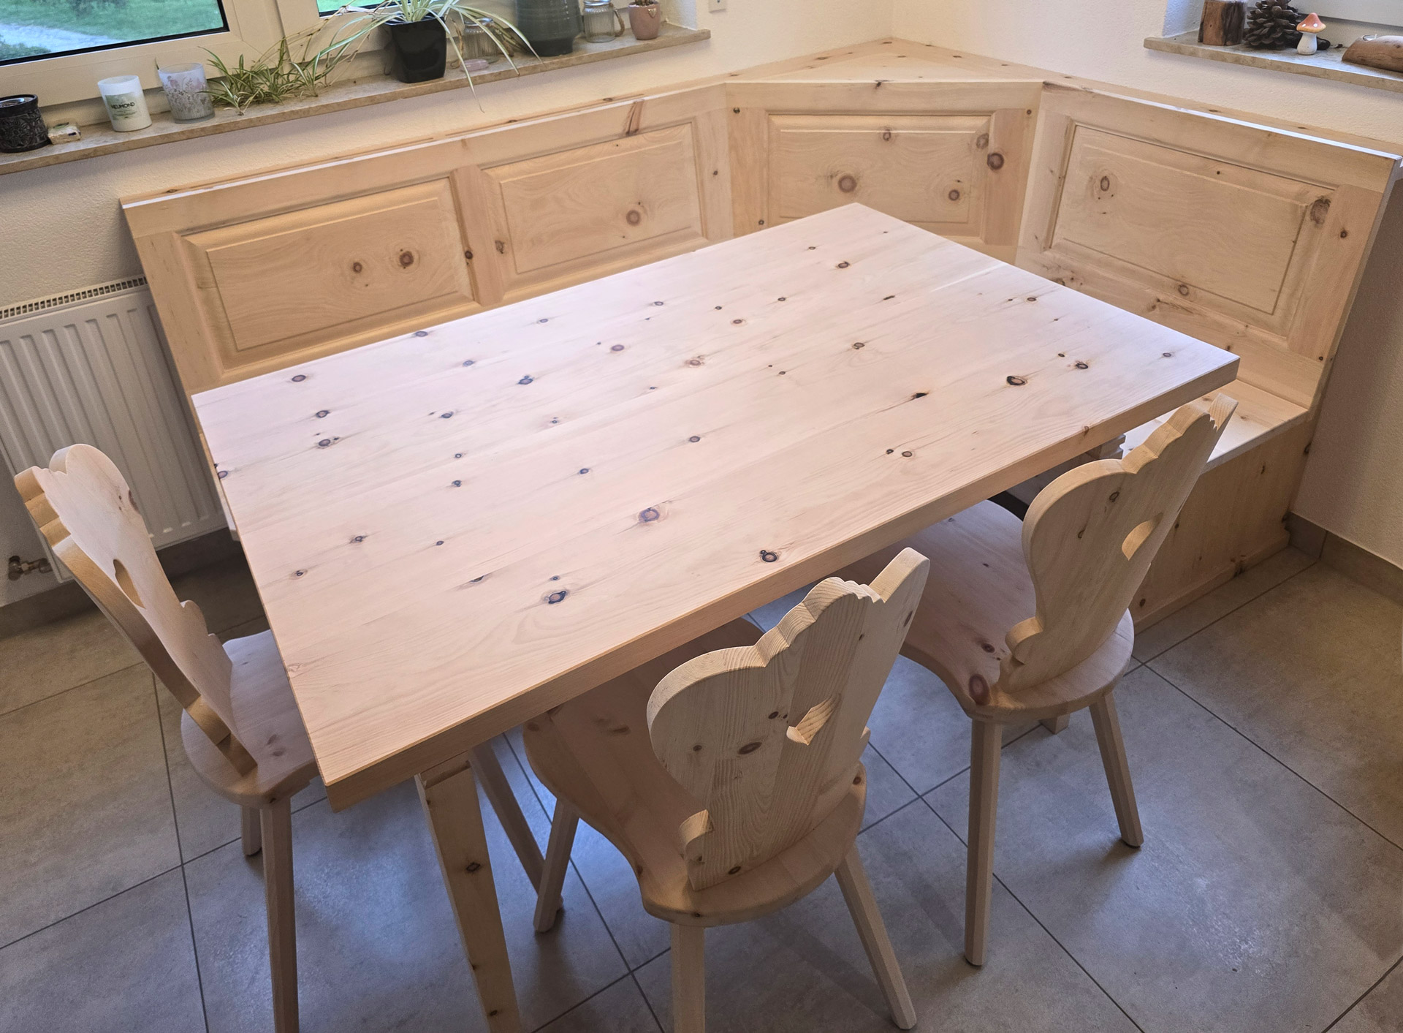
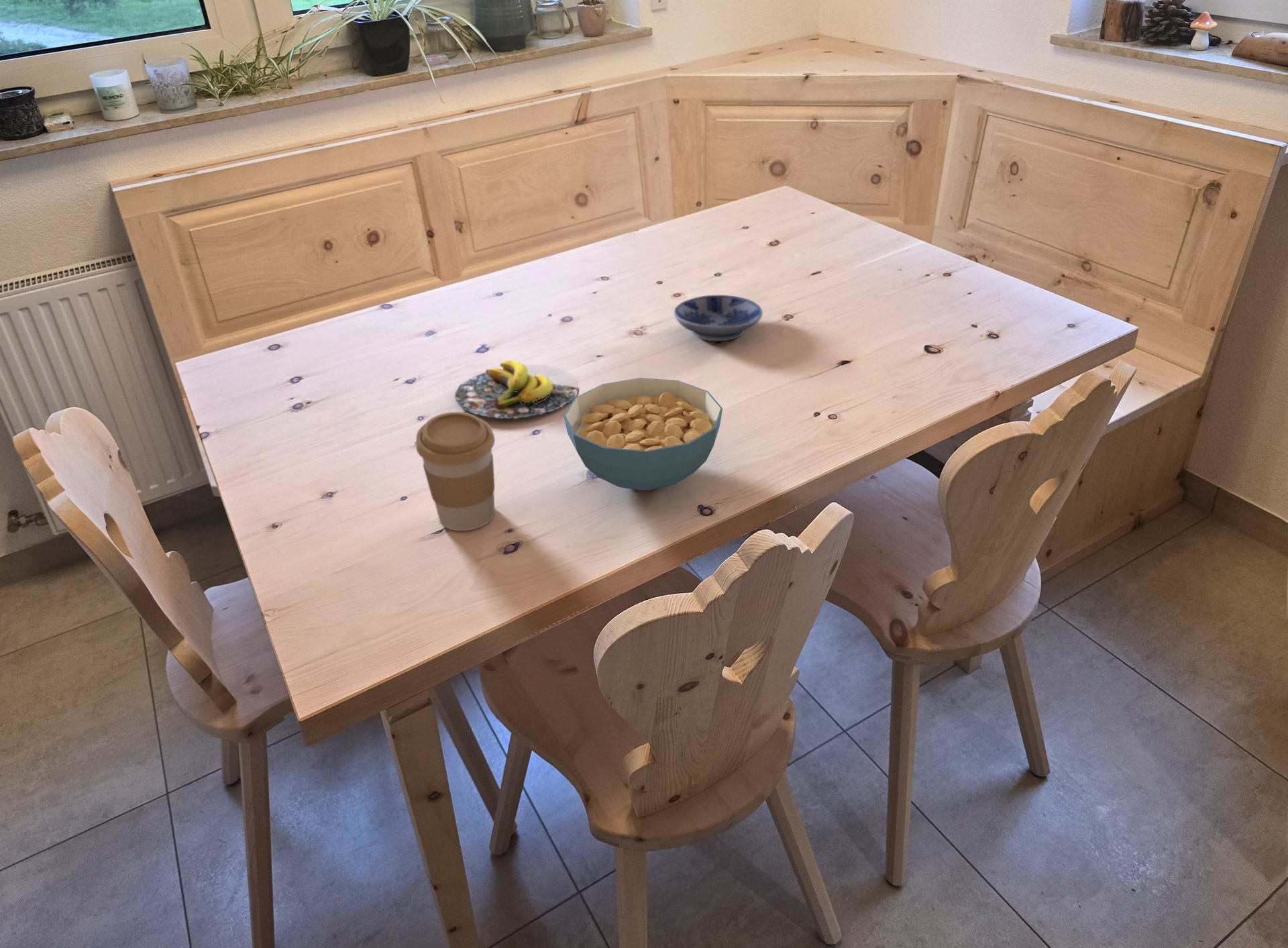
+ bowl (718, 320)
+ coffee cup (460, 471)
+ banana (516, 380)
+ cereal bowl (644, 445)
